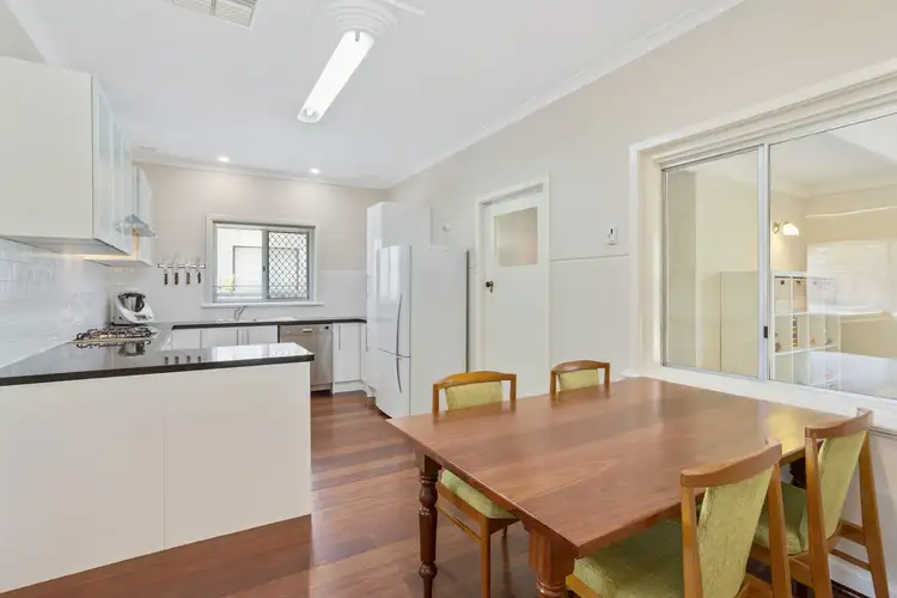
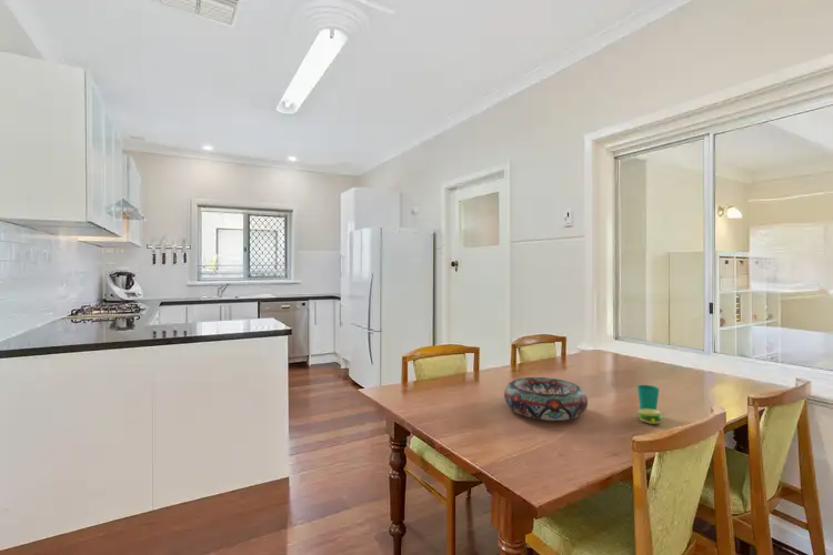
+ decorative bowl (544, 397)
+ cup (649, 404)
